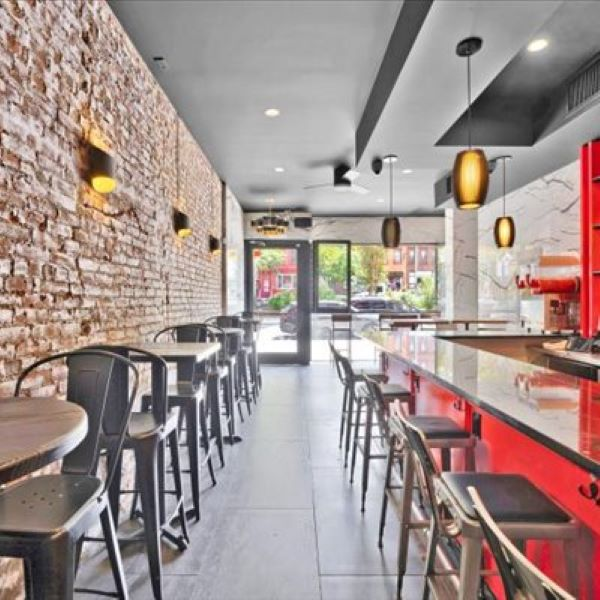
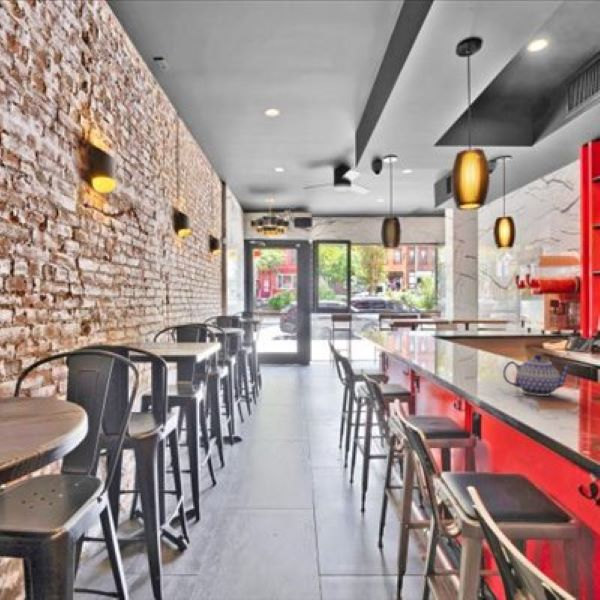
+ teapot (537, 373)
